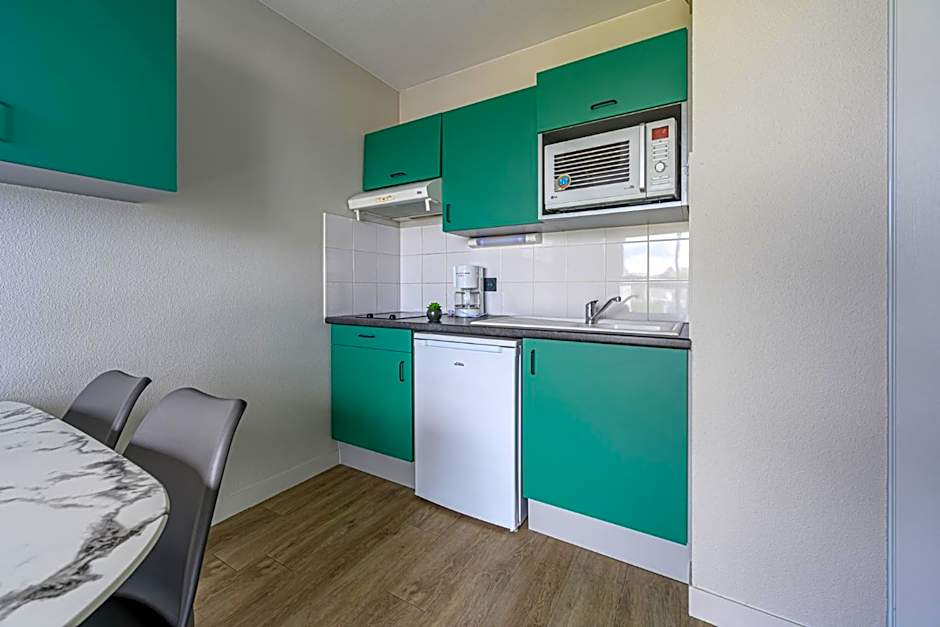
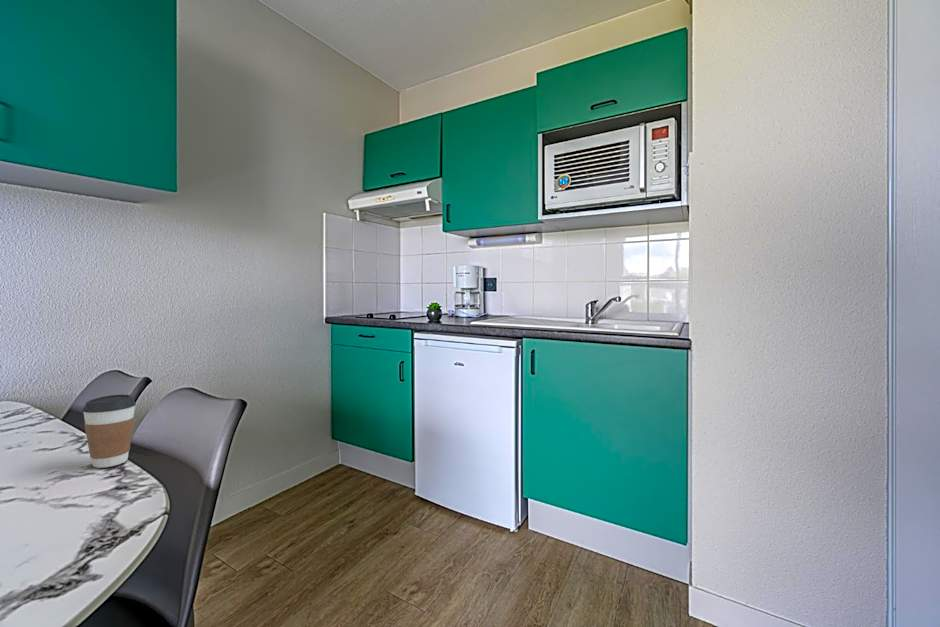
+ coffee cup (110, 430)
